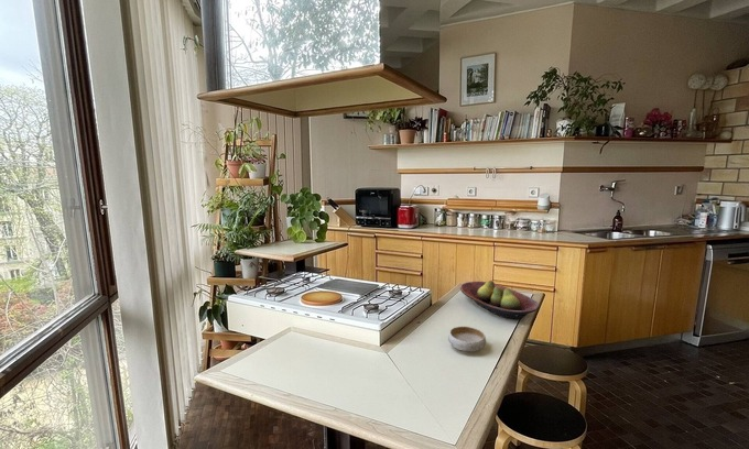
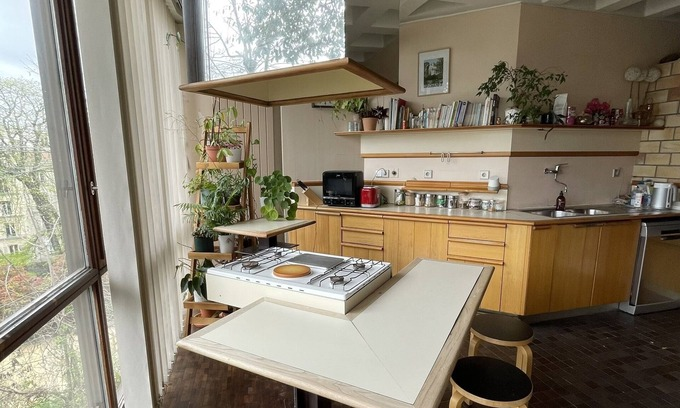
- bowl (466, 339)
- fruit bowl (497, 296)
